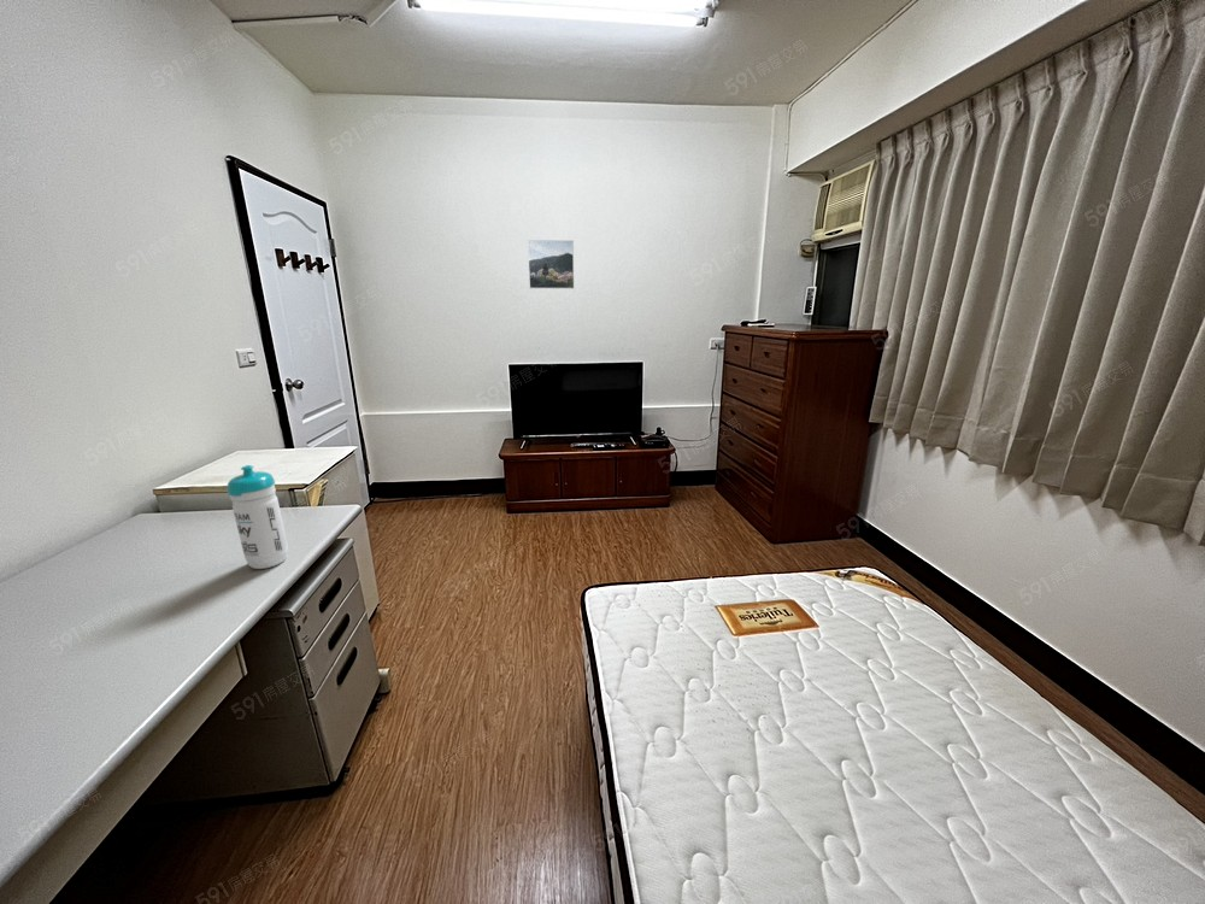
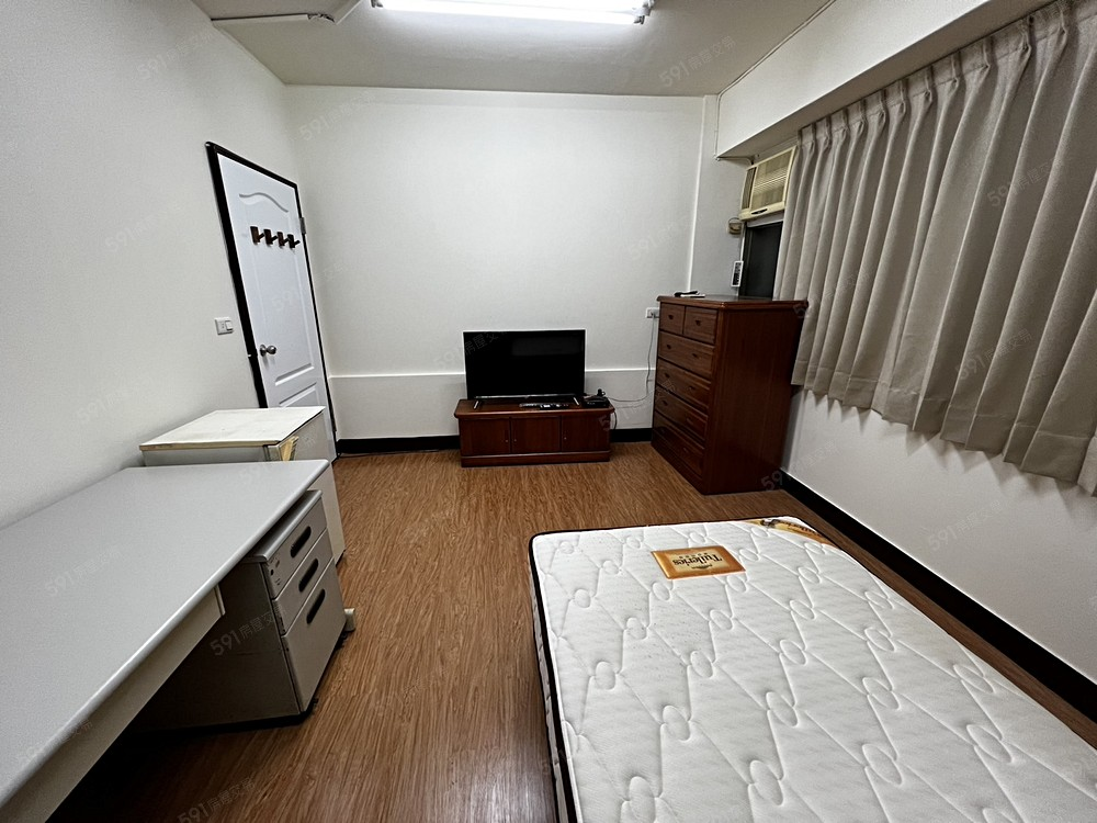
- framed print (551, 264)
- water bottle (258, 515)
